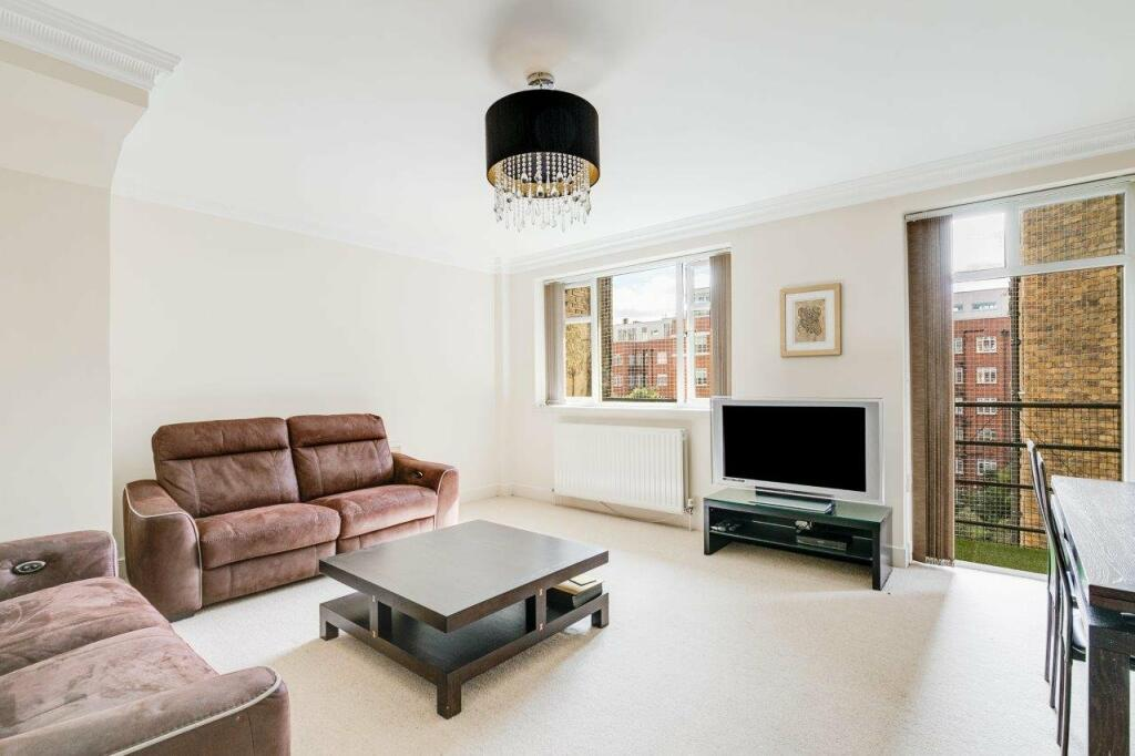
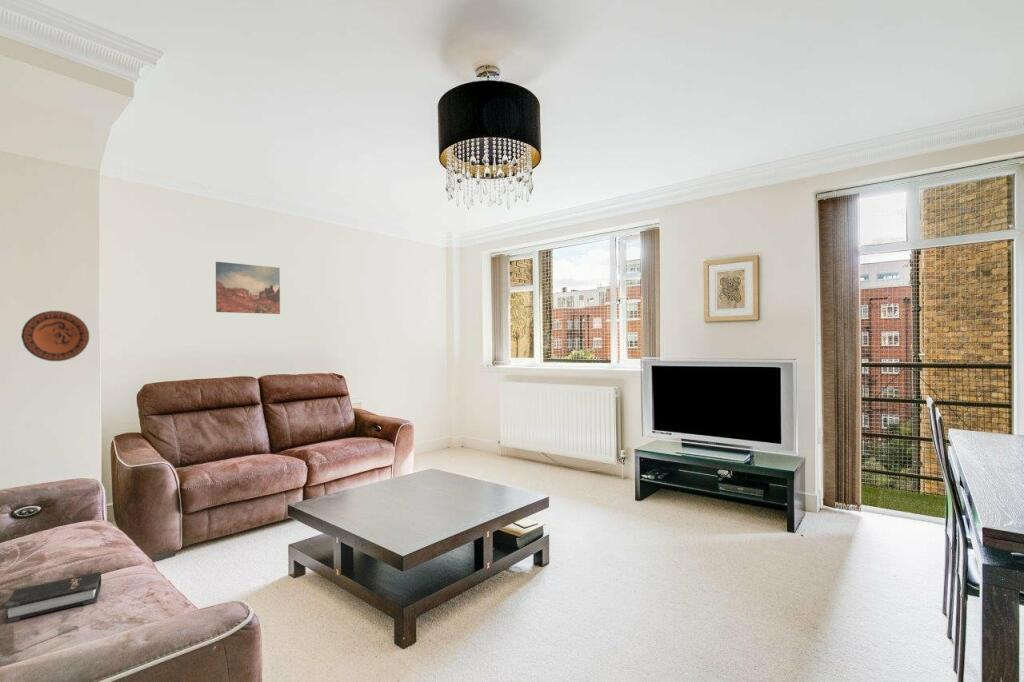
+ wall art (249, 288)
+ hardback book (56, 594)
+ decorative plate (56, 336)
